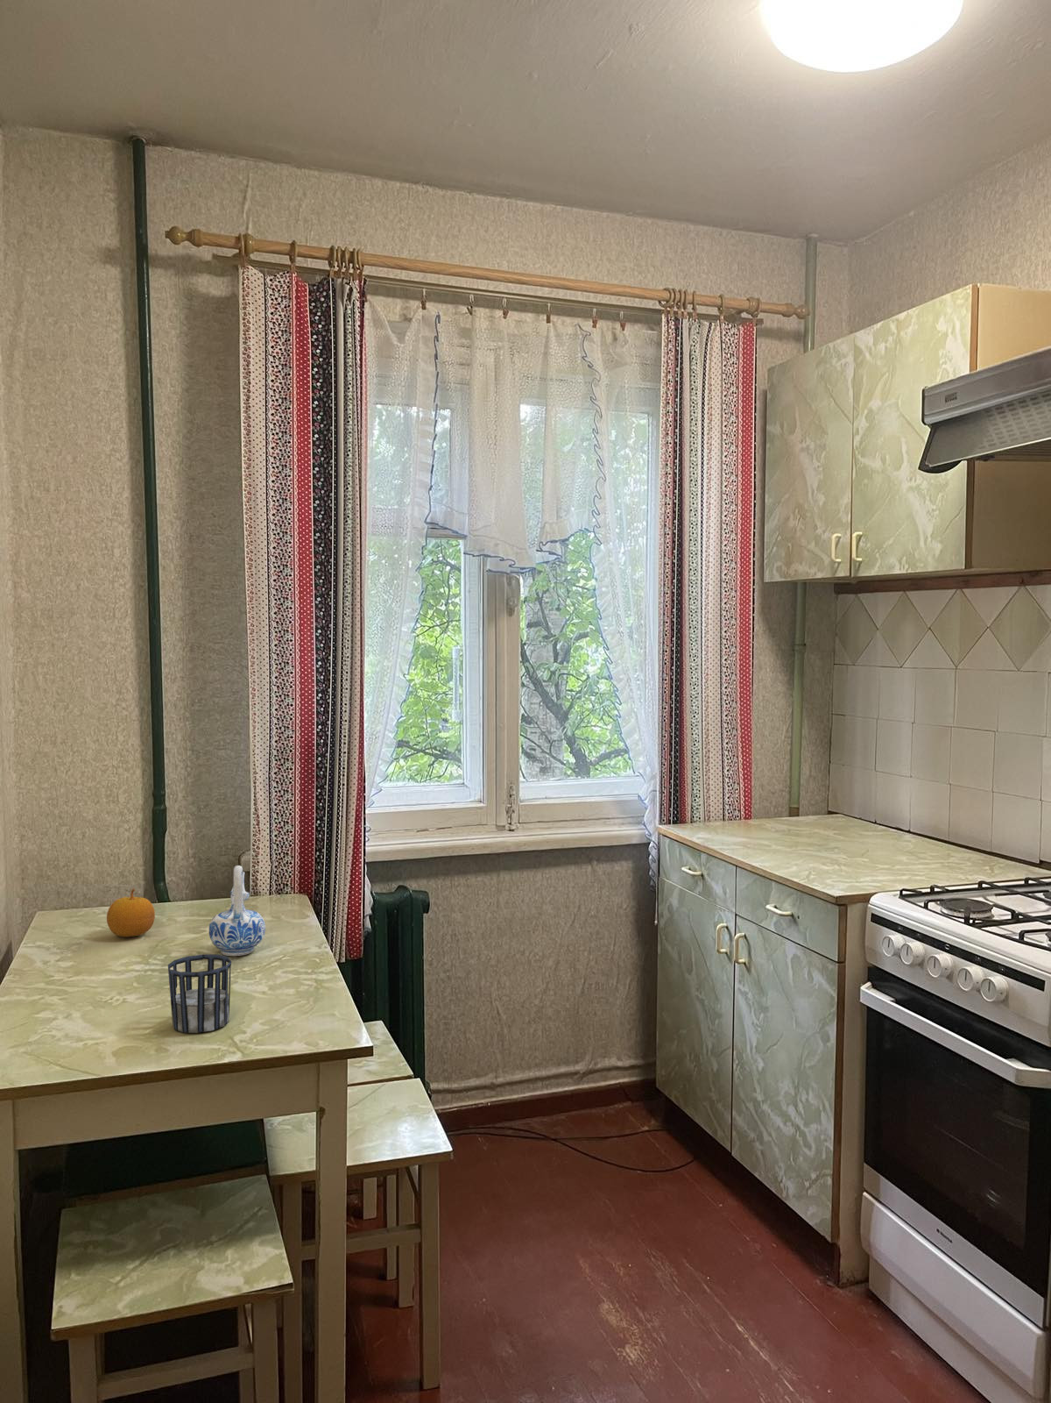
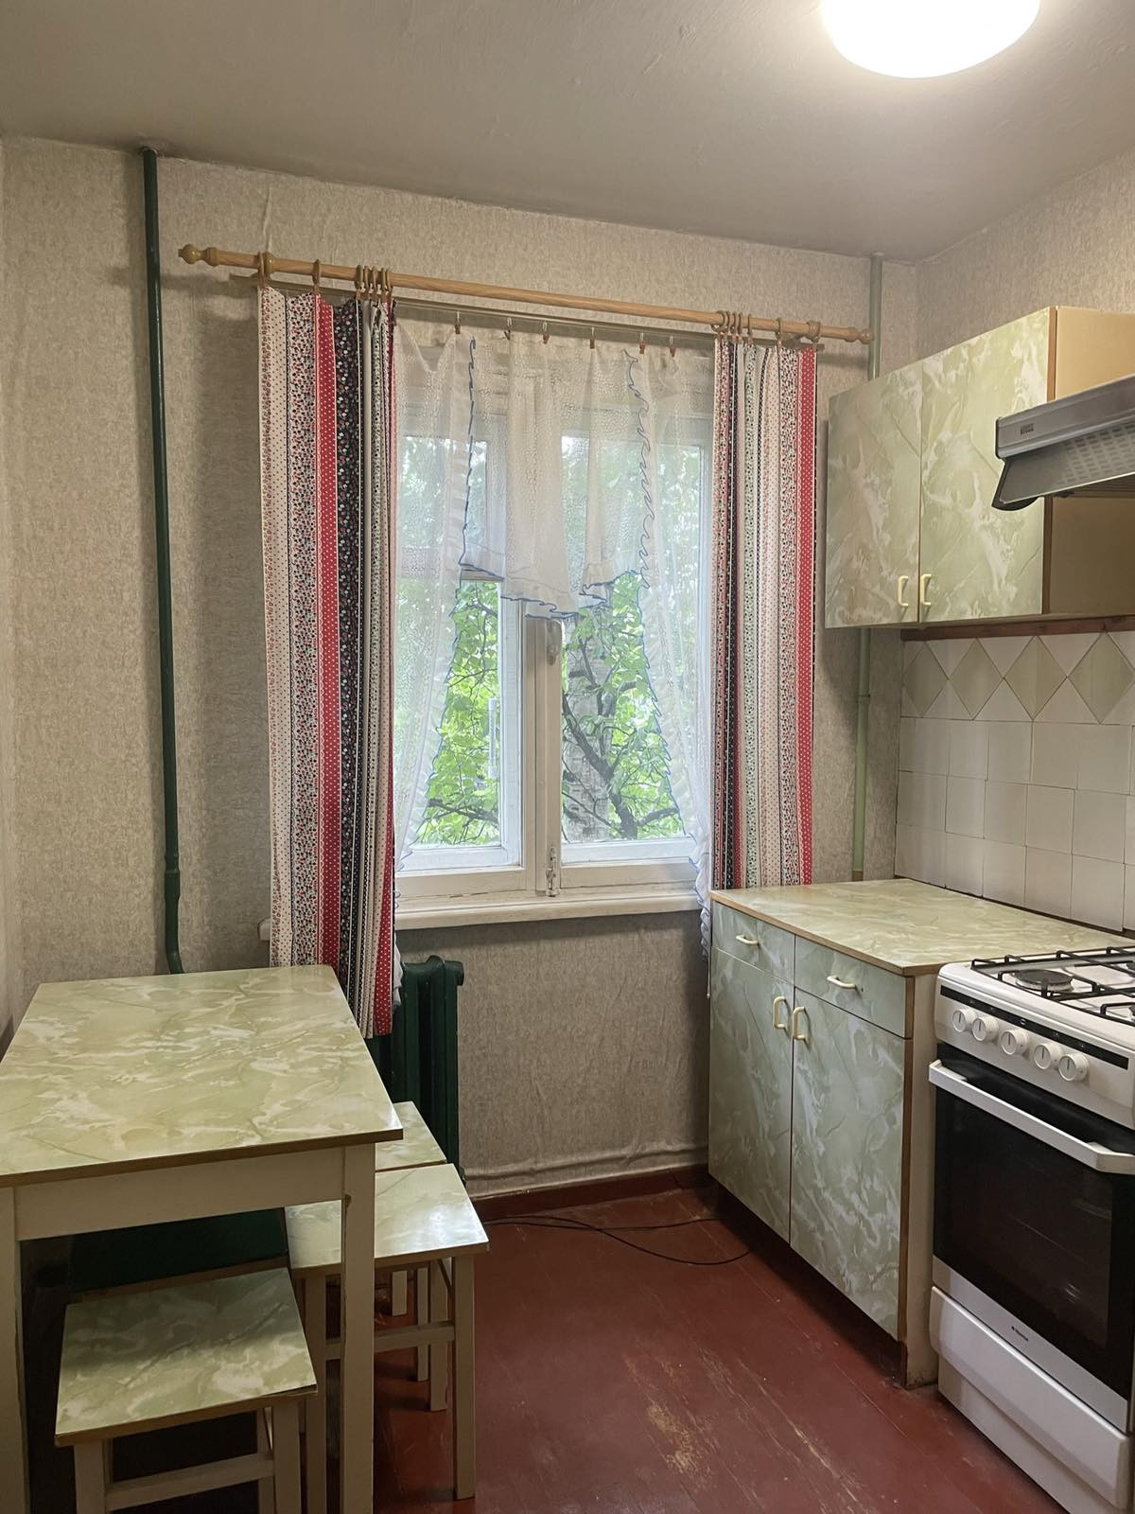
- ceramic pitcher (236, 907)
- fruit (130, 911)
- cup (200, 993)
